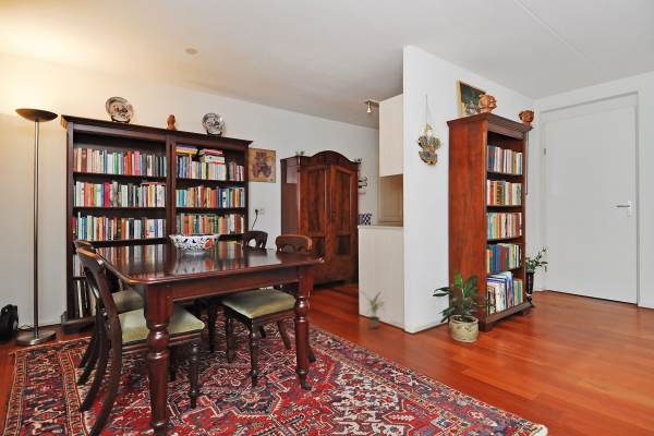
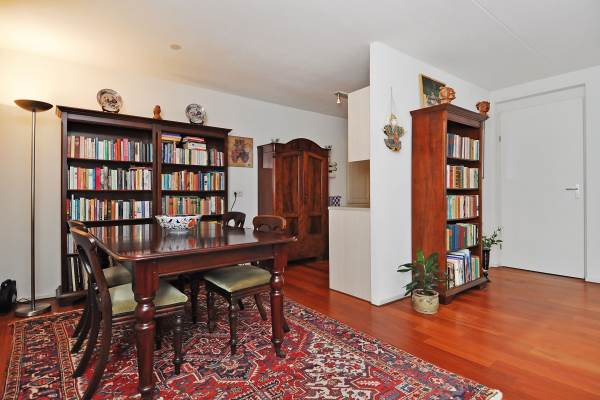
- potted plant (372, 307)
